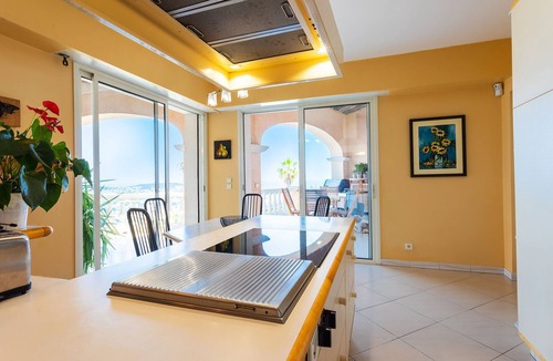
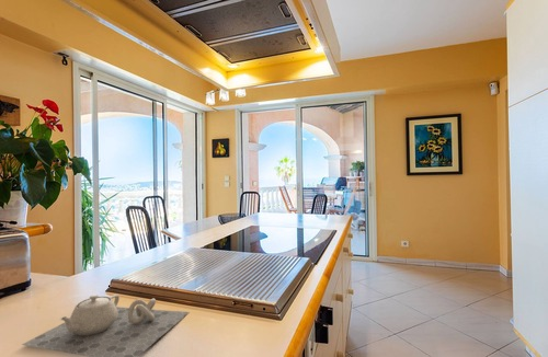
+ teapot (122, 308)
